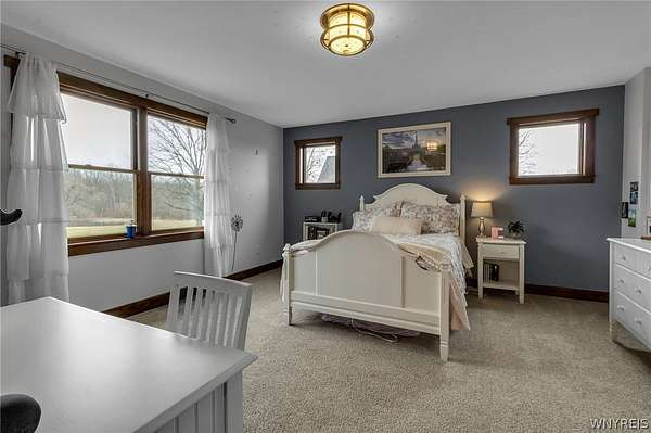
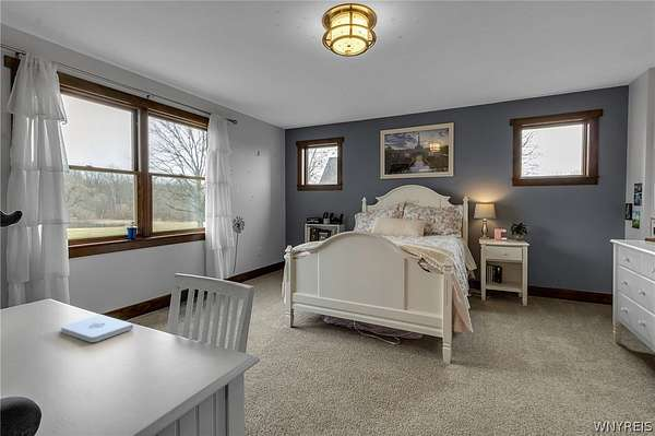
+ notepad (96, 327)
